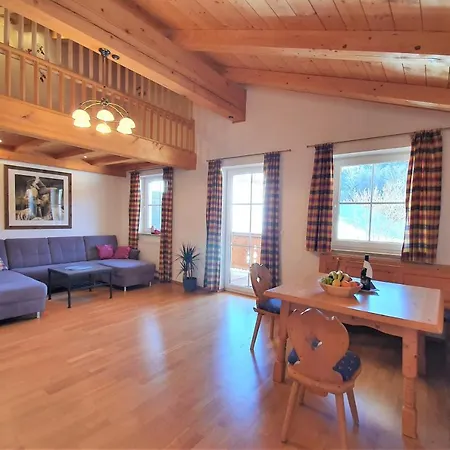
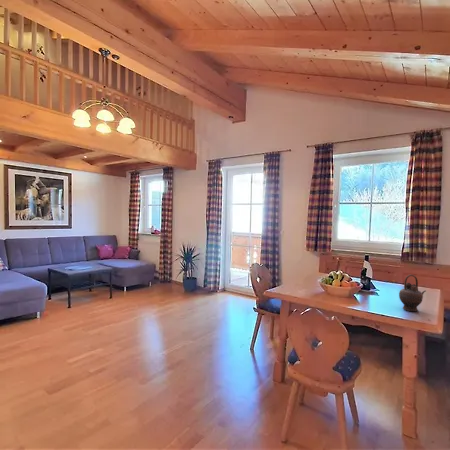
+ teapot (413, 292)
